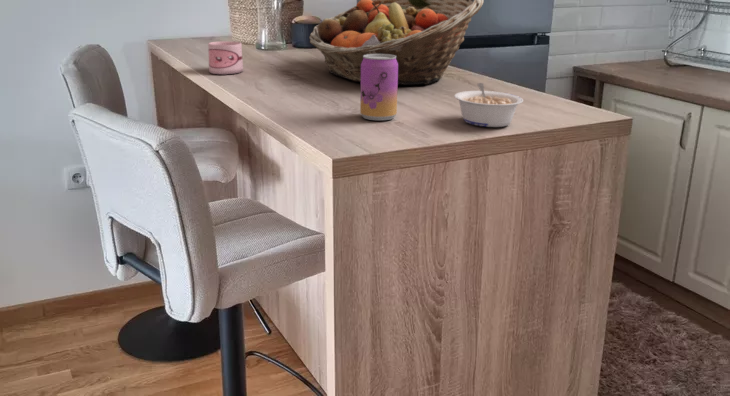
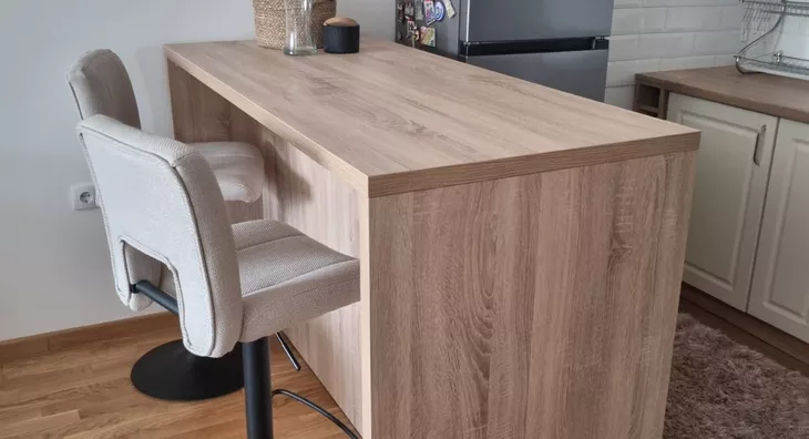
- beer can (379, 86)
- fruit basket (393, 32)
- mug (226, 56)
- legume (485, 106)
